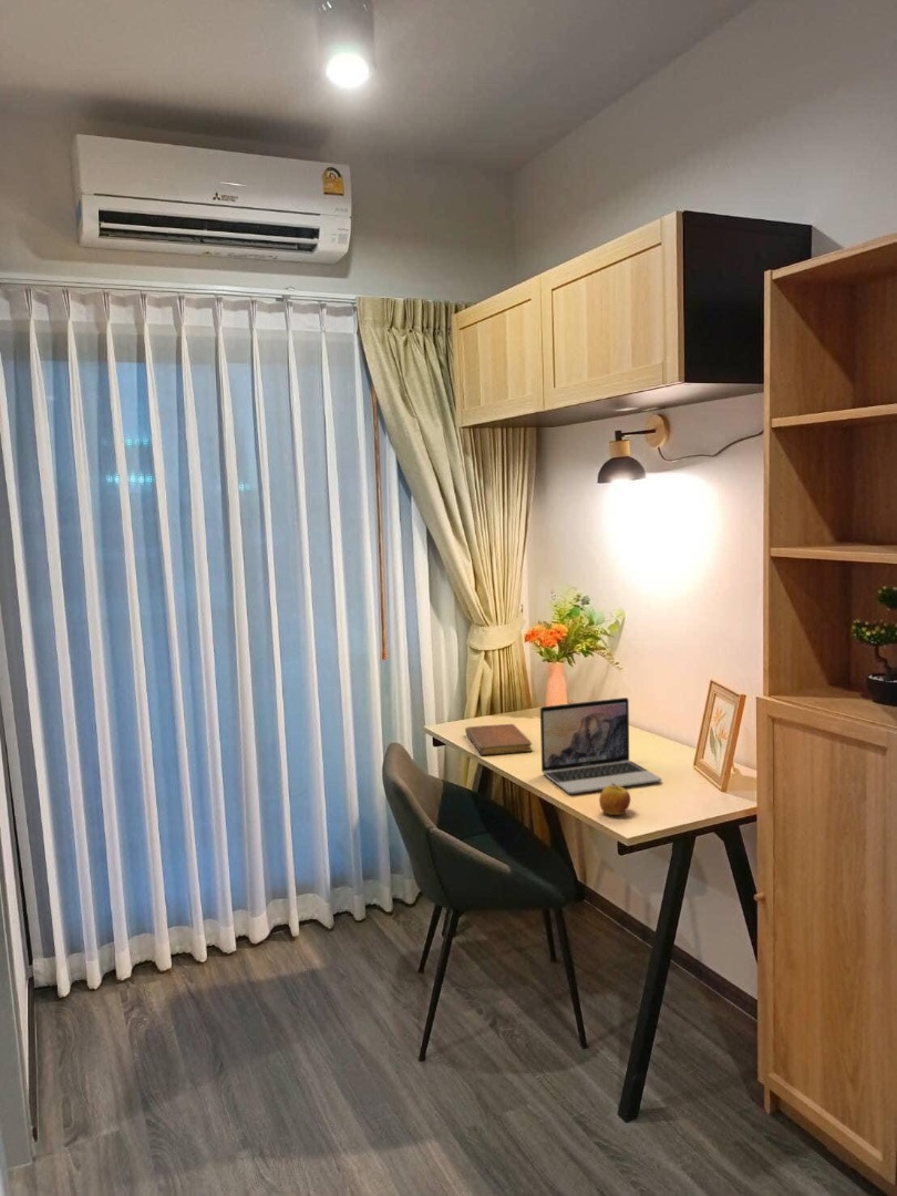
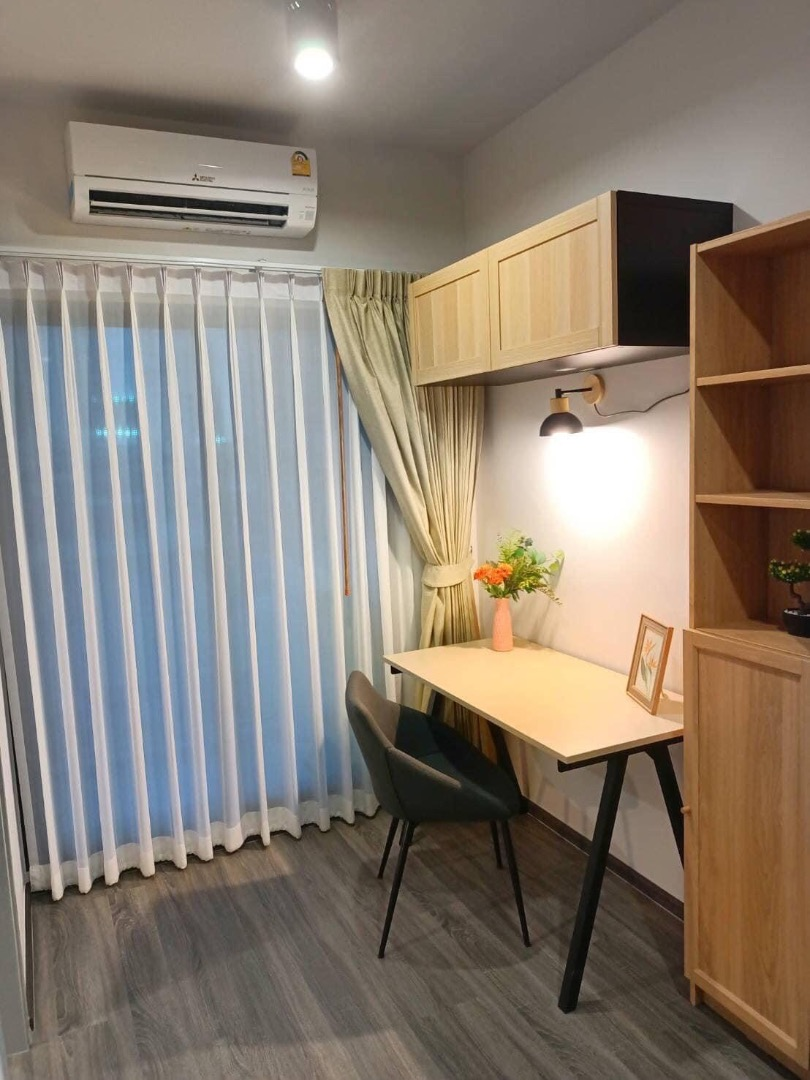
- notebook (497, 739)
- laptop (599, 743)
- apple (615, 797)
